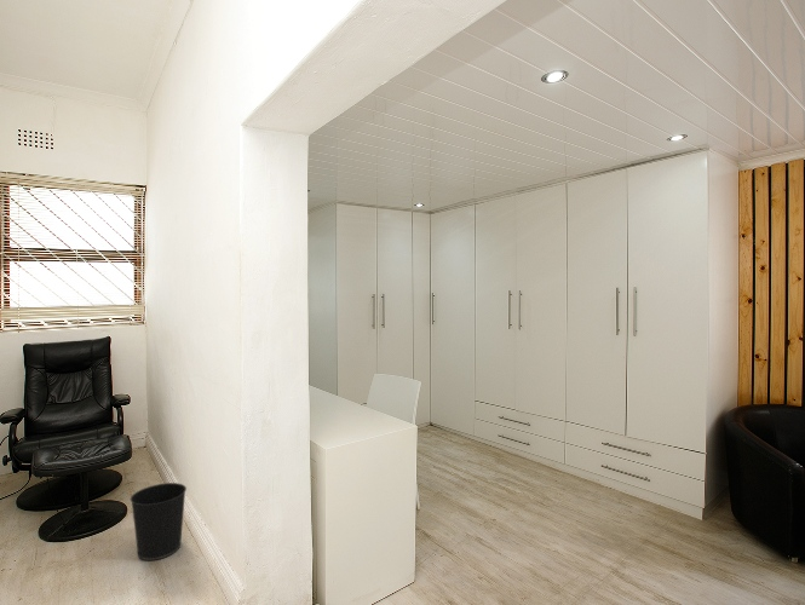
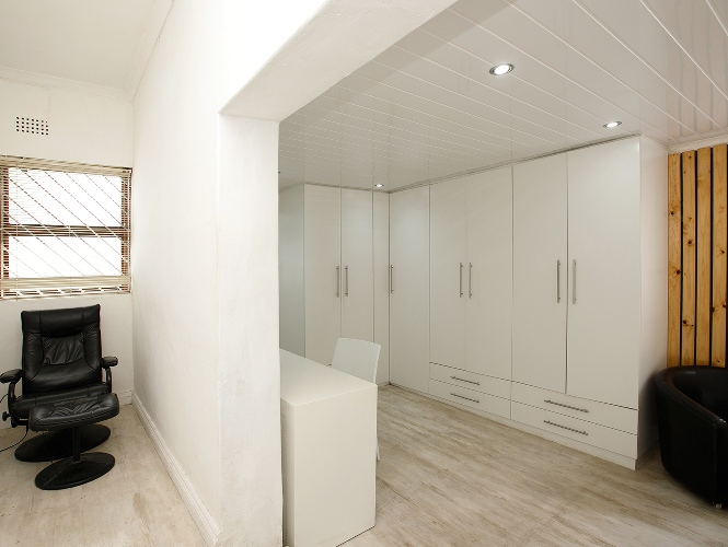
- wastebasket (159, 520)
